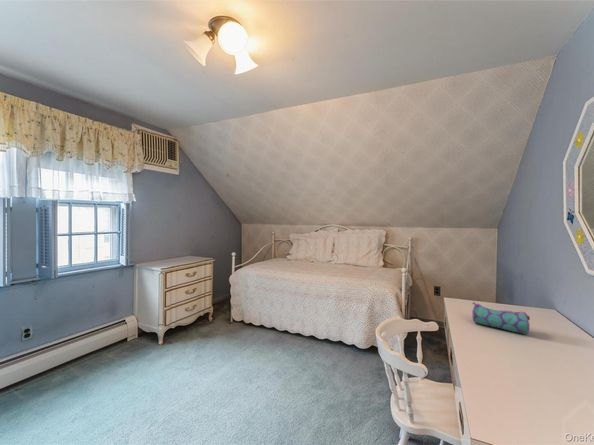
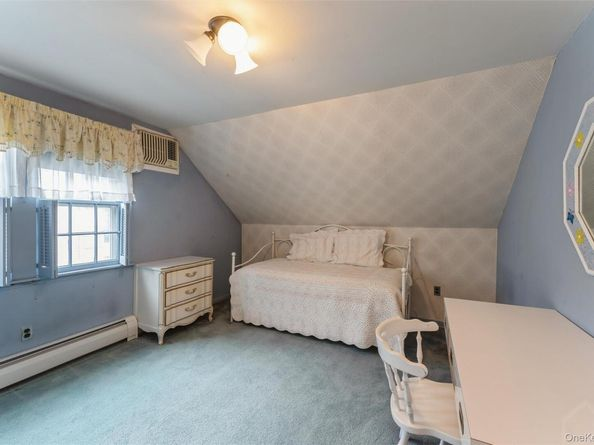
- pencil case (499, 317)
